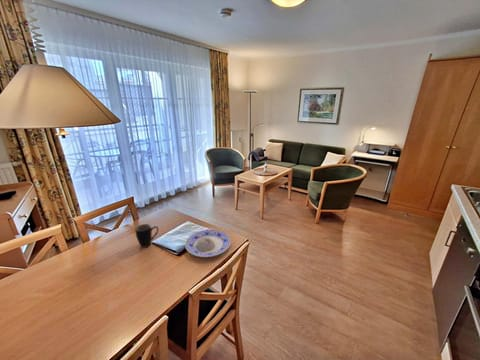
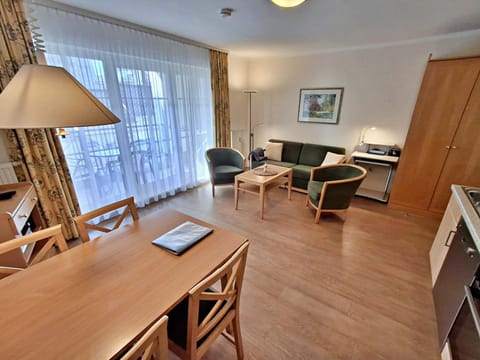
- mug (148, 235)
- plate (208, 241)
